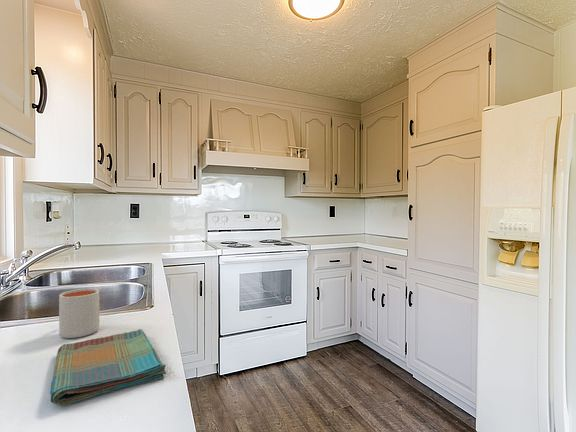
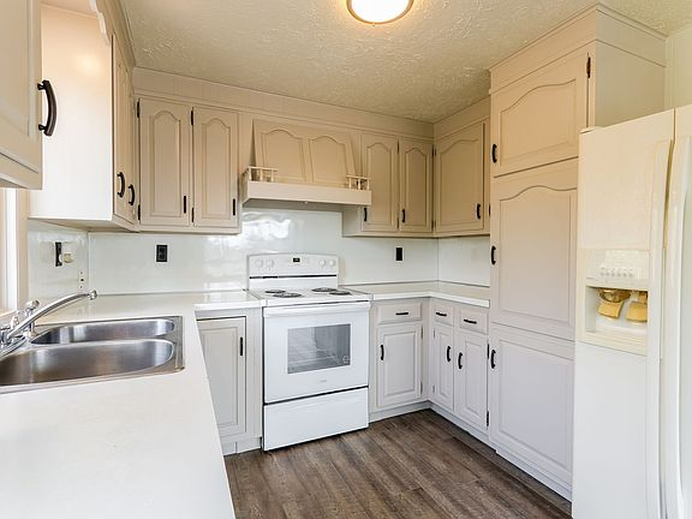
- mug (79, 310)
- dish towel (107, 358)
